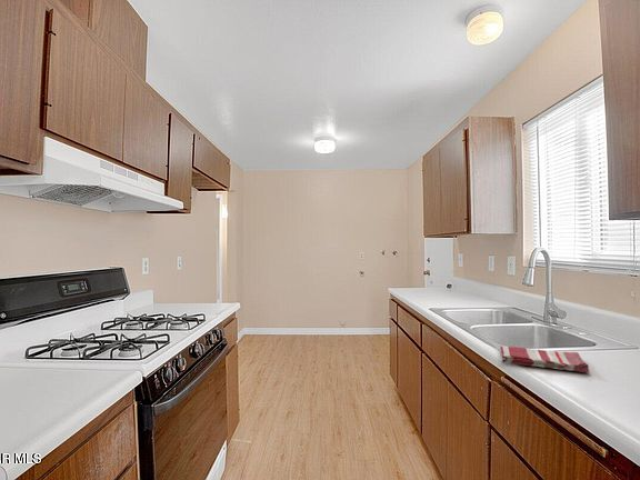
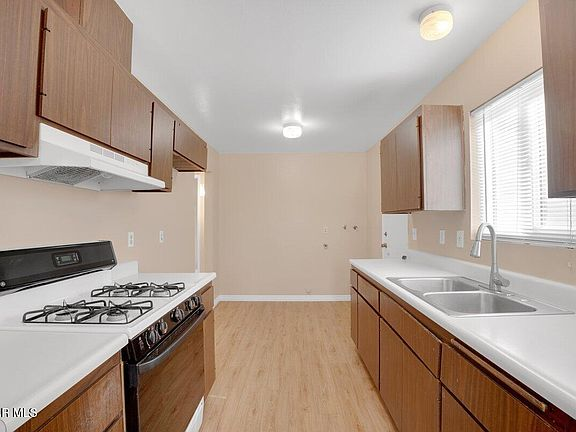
- dish towel (540, 356)
